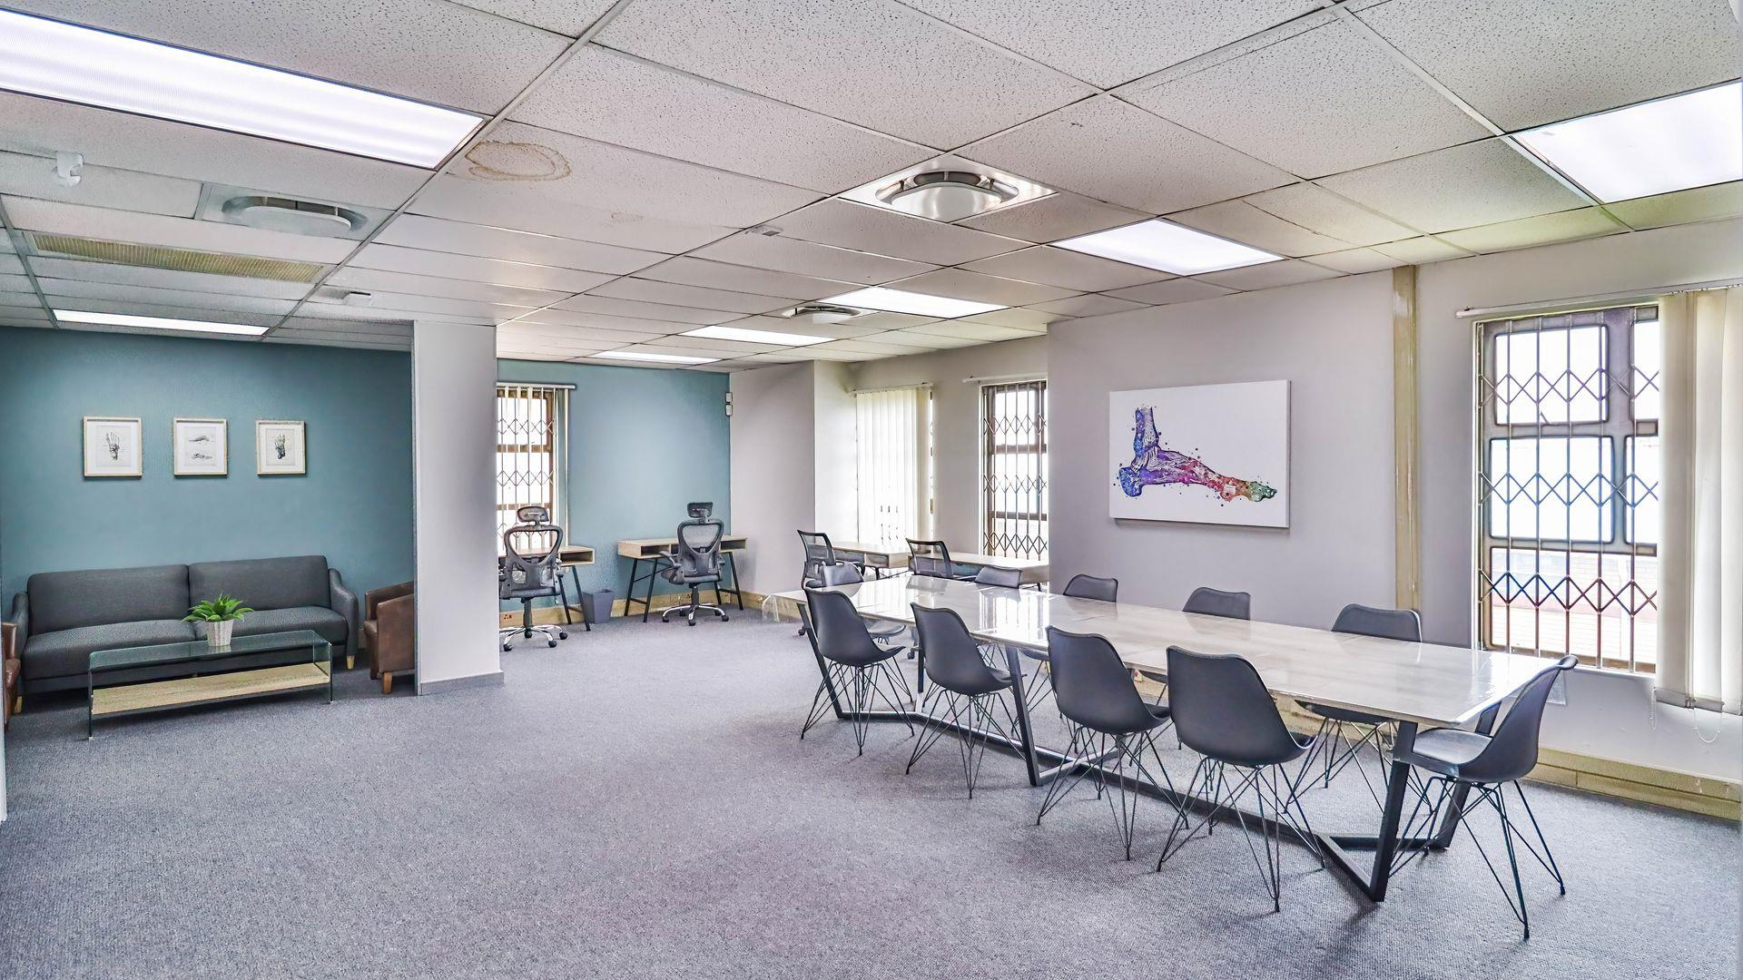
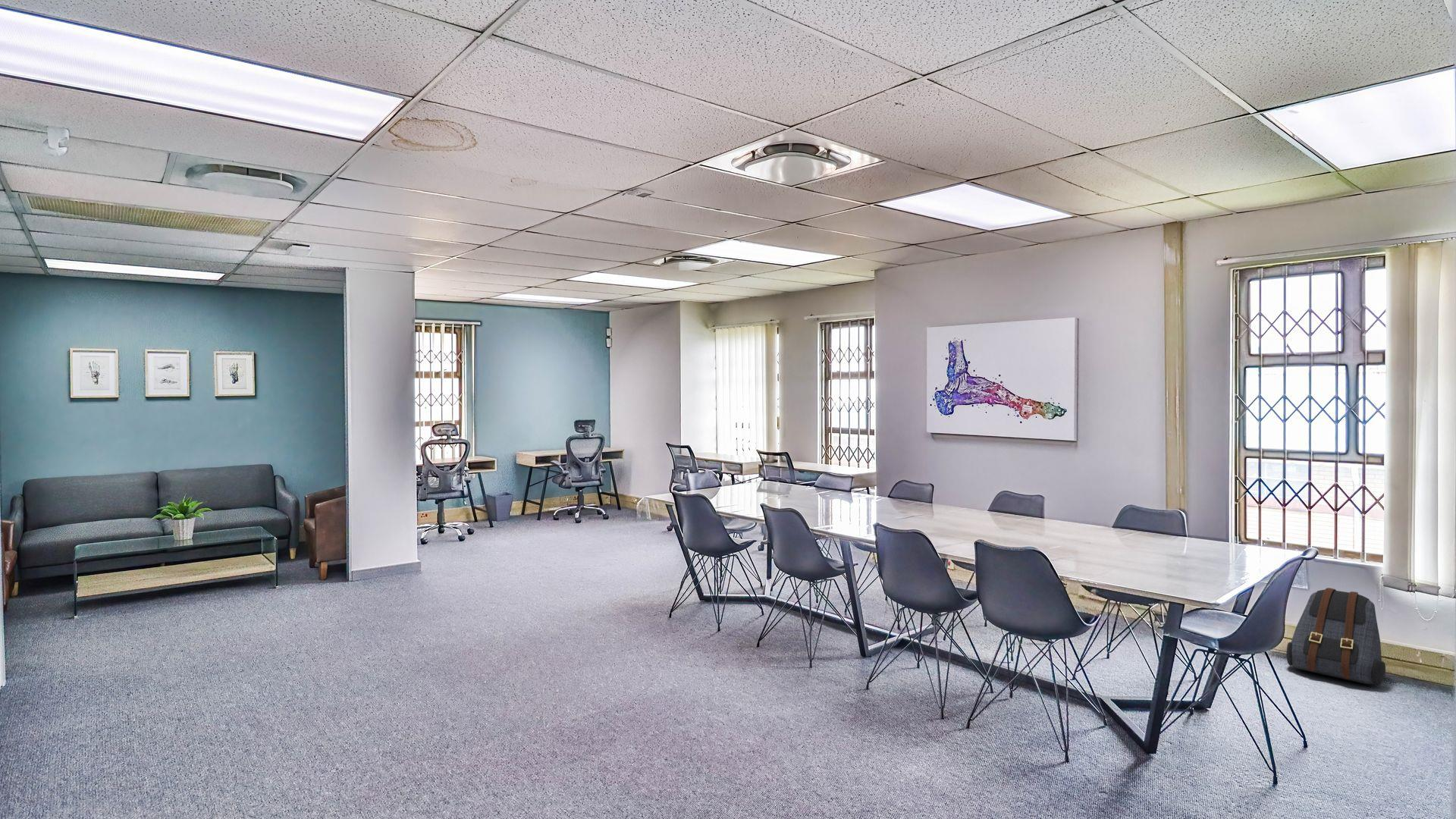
+ backpack (1338, 632)
